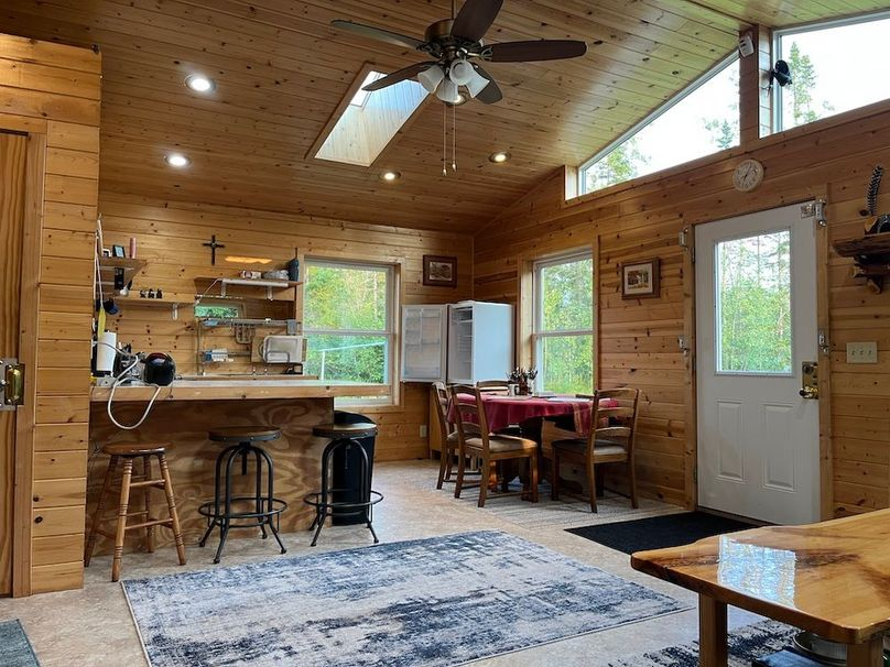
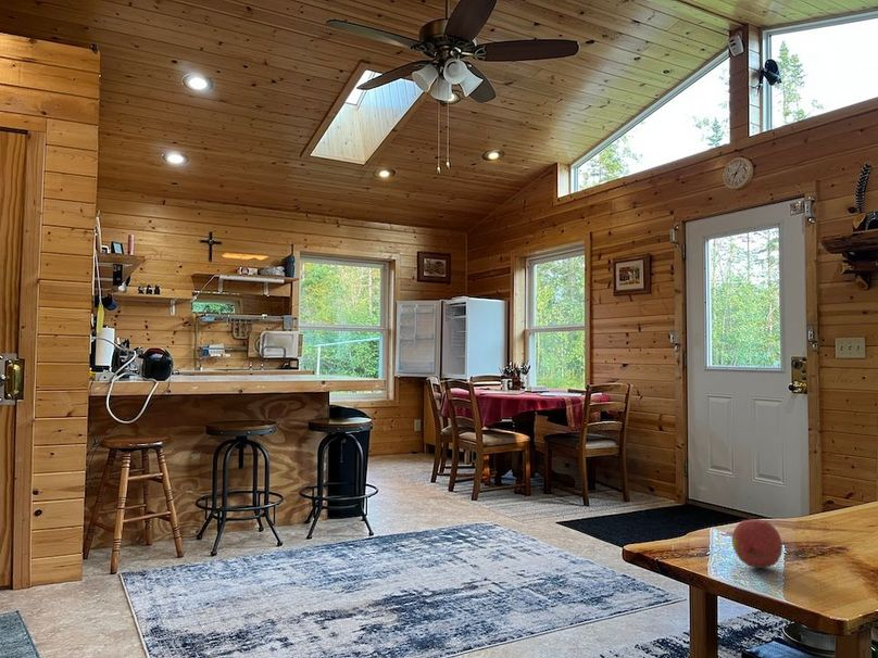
+ fruit (757, 543)
